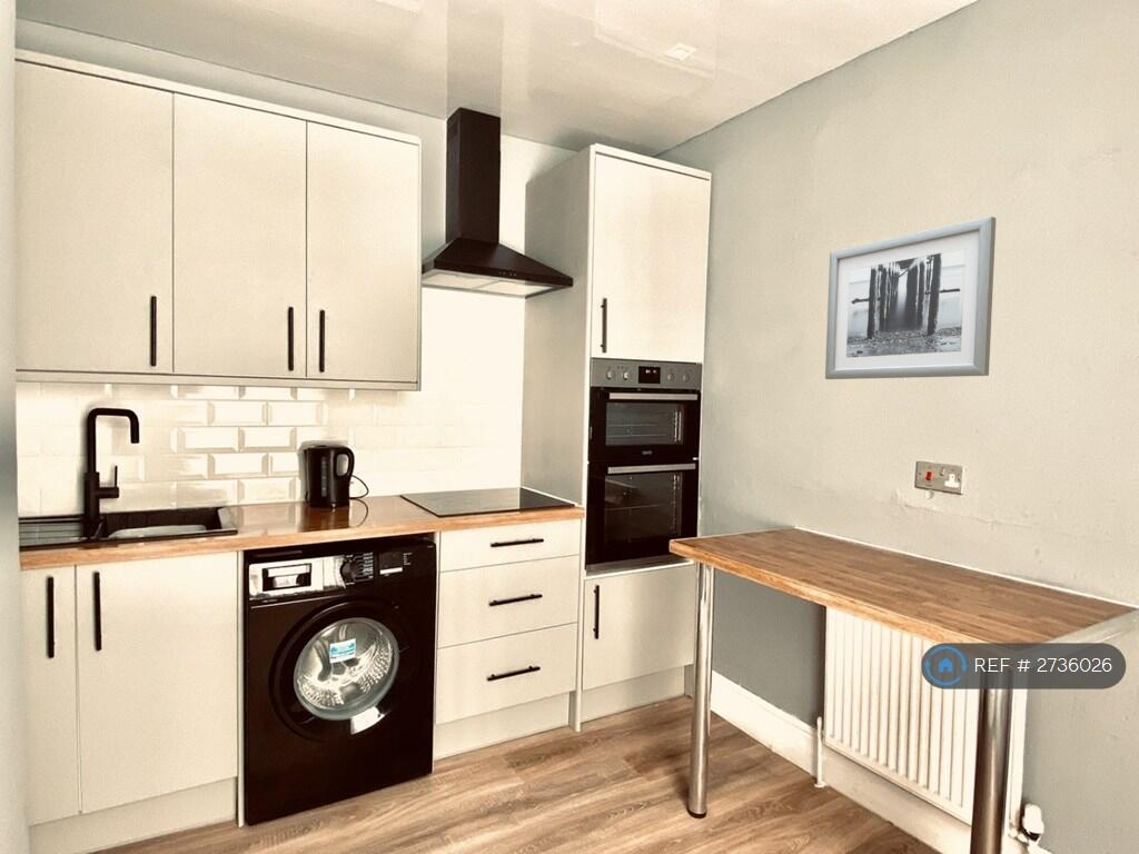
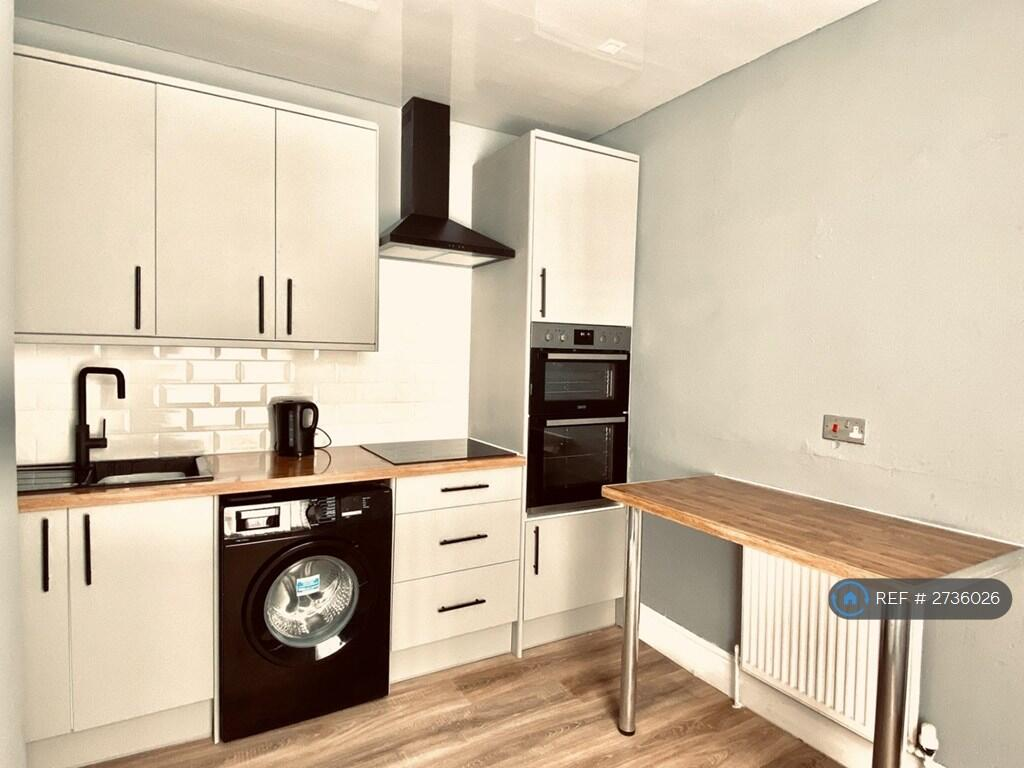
- wall art (900, 307)
